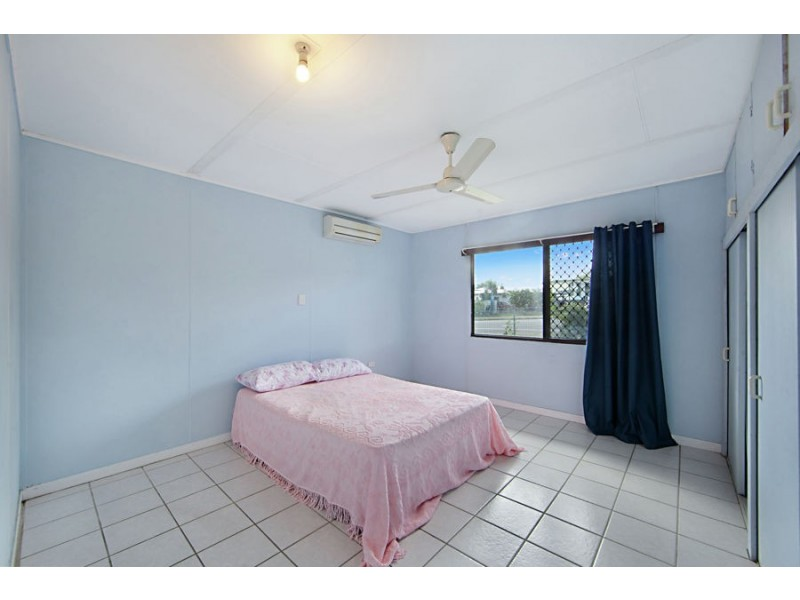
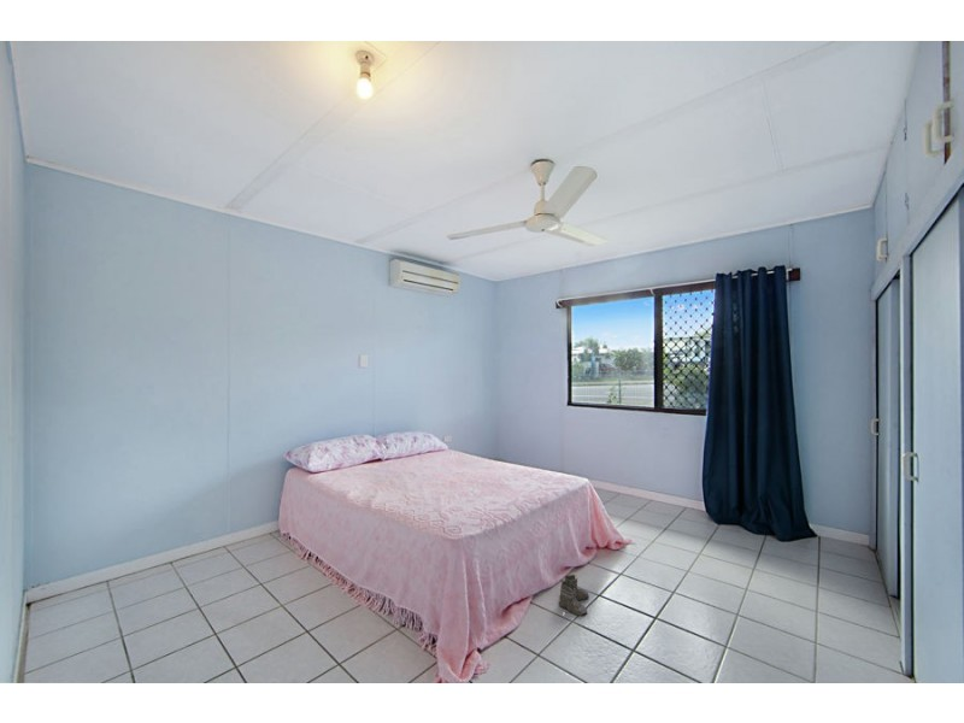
+ boots (574, 593)
